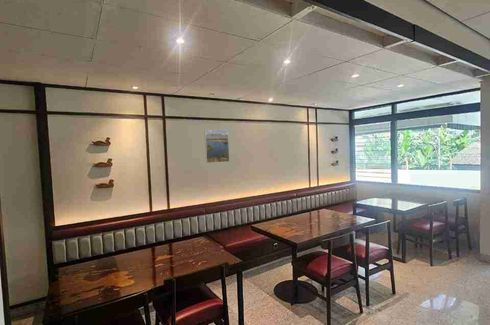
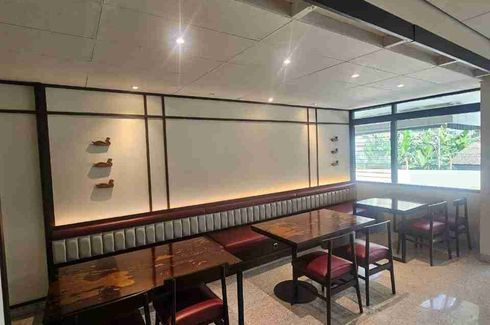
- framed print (217, 146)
